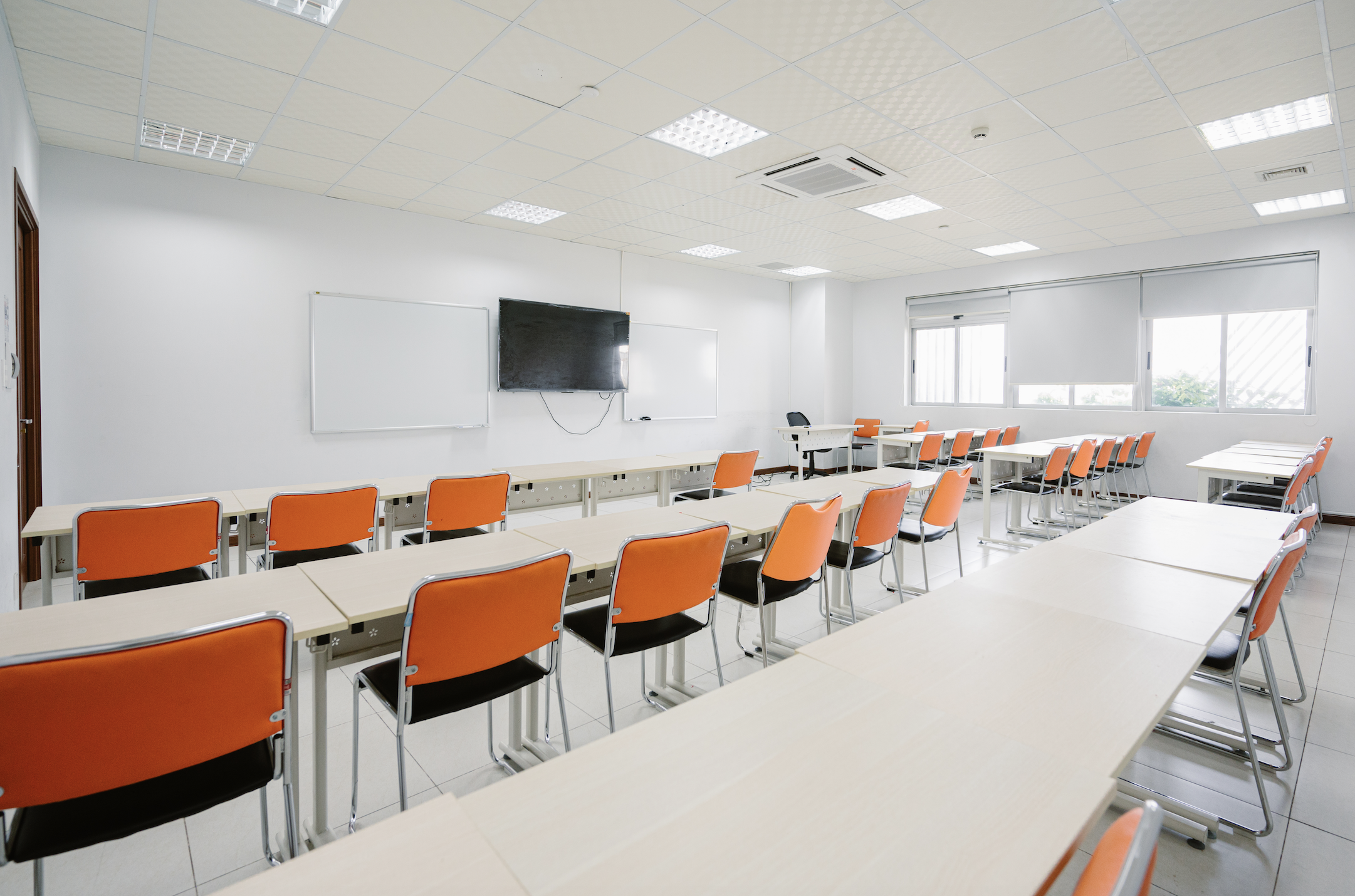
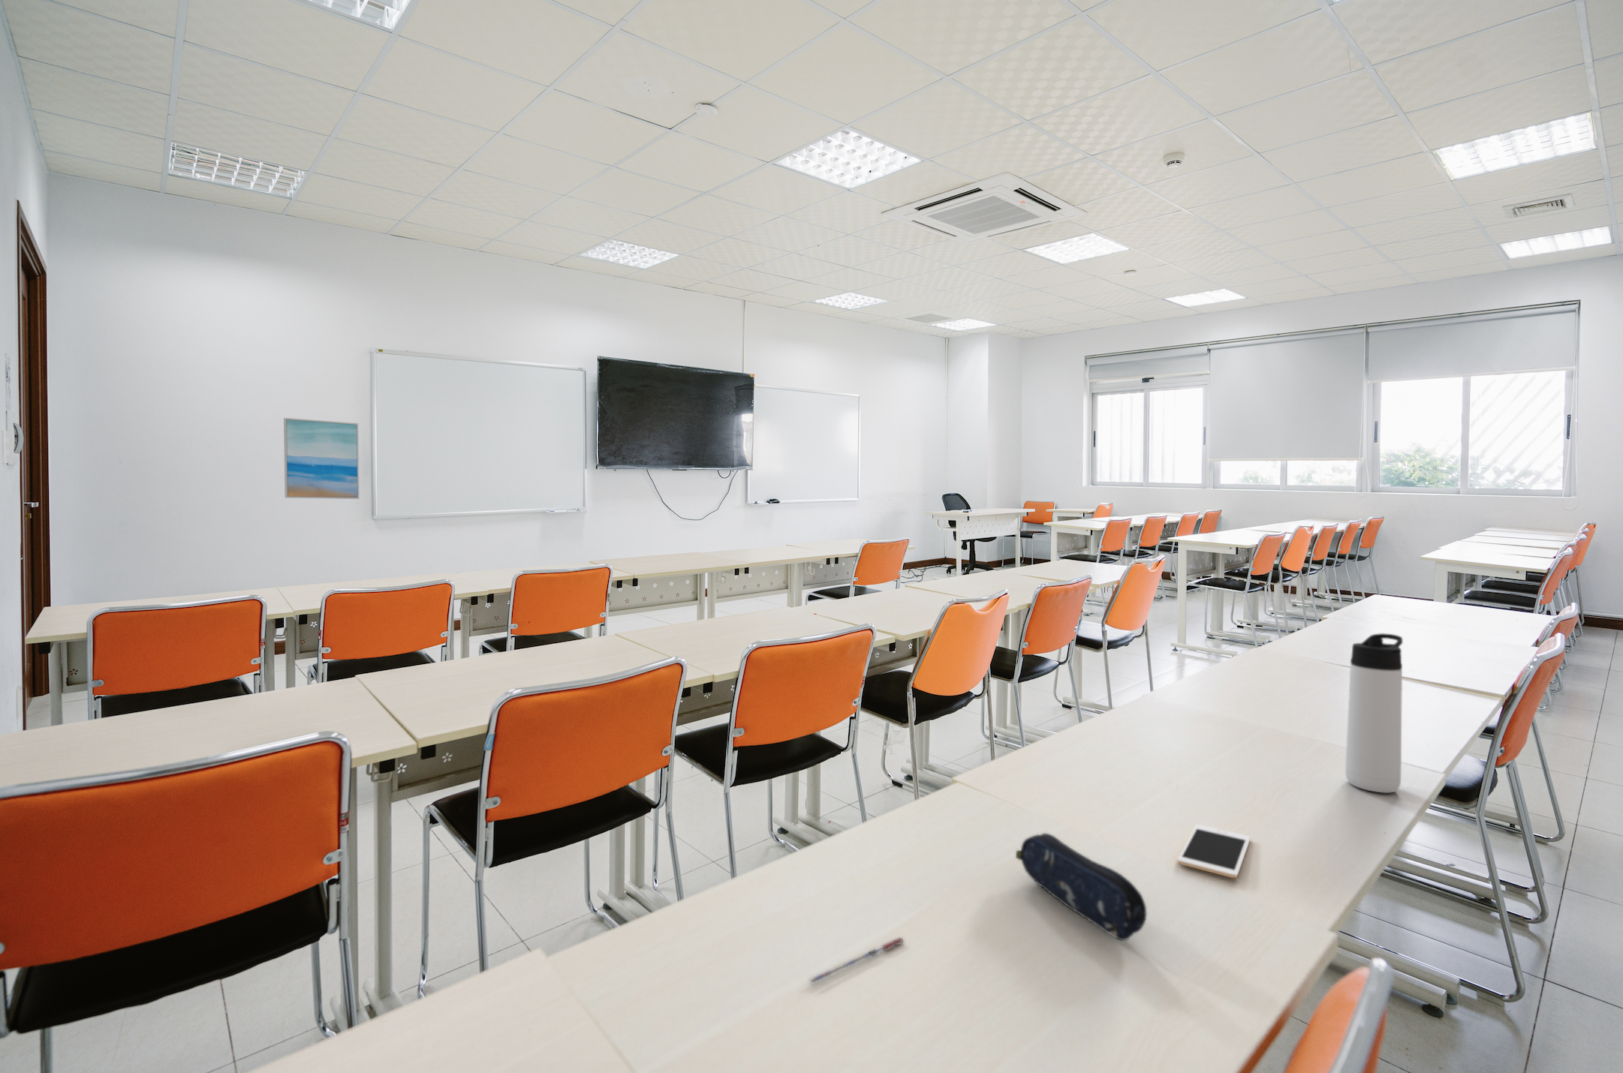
+ thermos bottle (1377, 710)
+ pen (858, 959)
+ wall art (322, 459)
+ cell phone (1215, 849)
+ pencil case (1079, 883)
